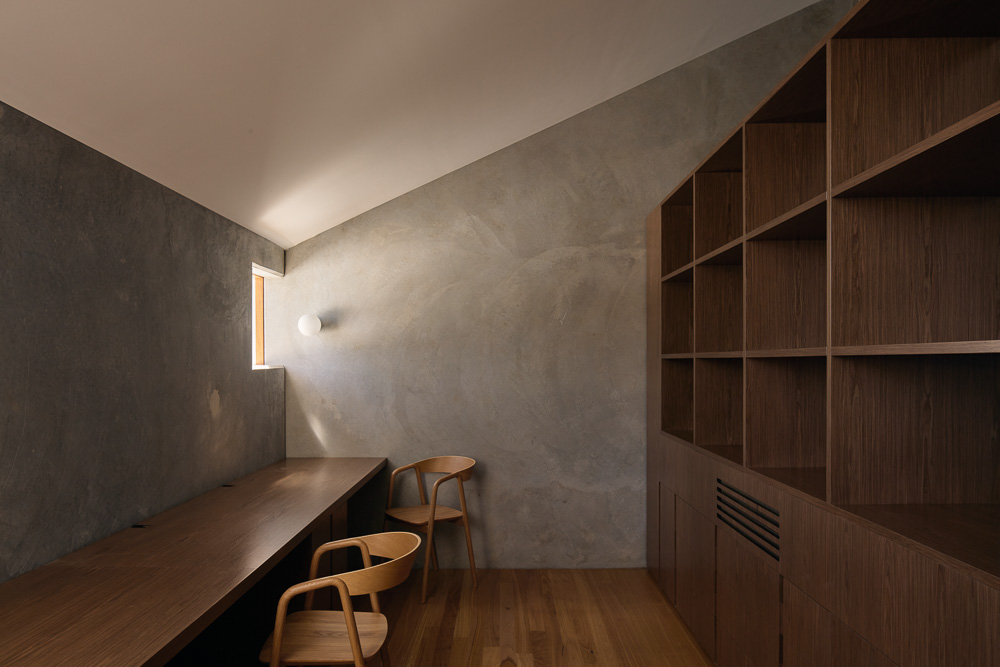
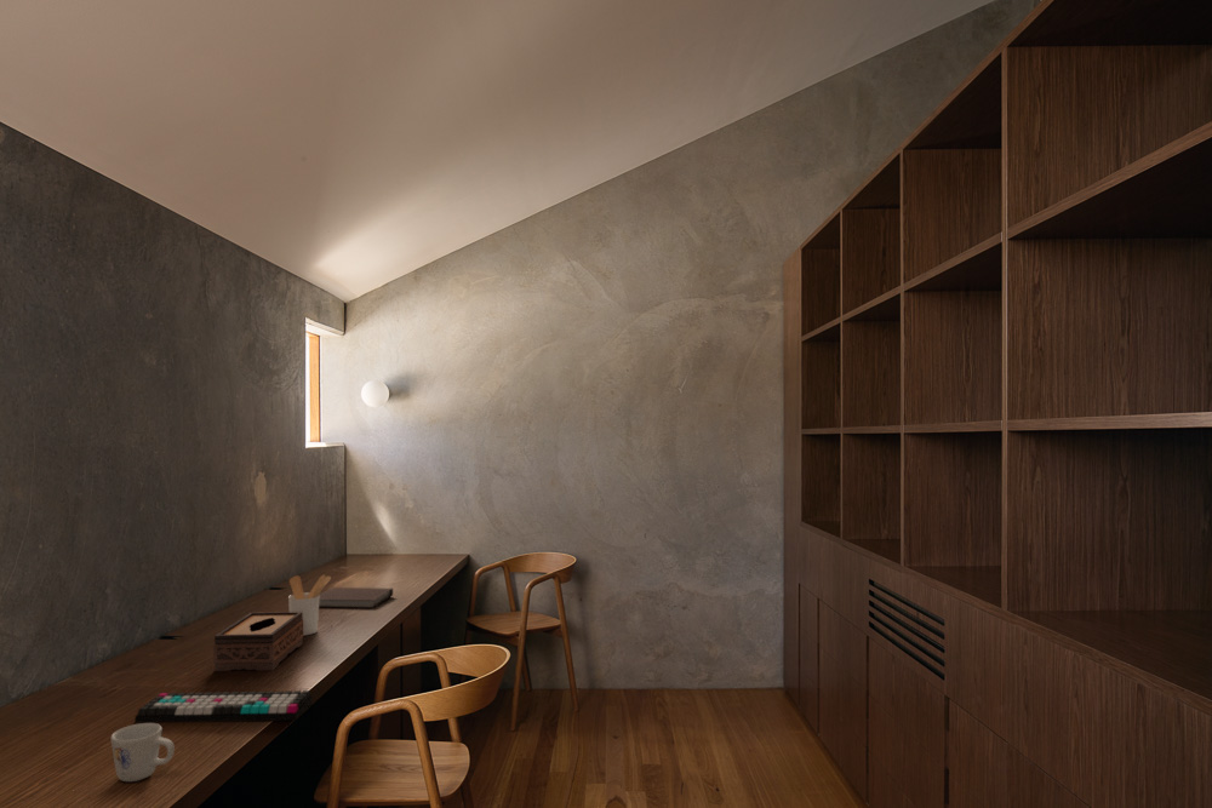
+ mug (144, 753)
+ notebook (353, 596)
+ utensil holder (310, 603)
+ tissue box (261, 640)
+ keyboard (233, 700)
